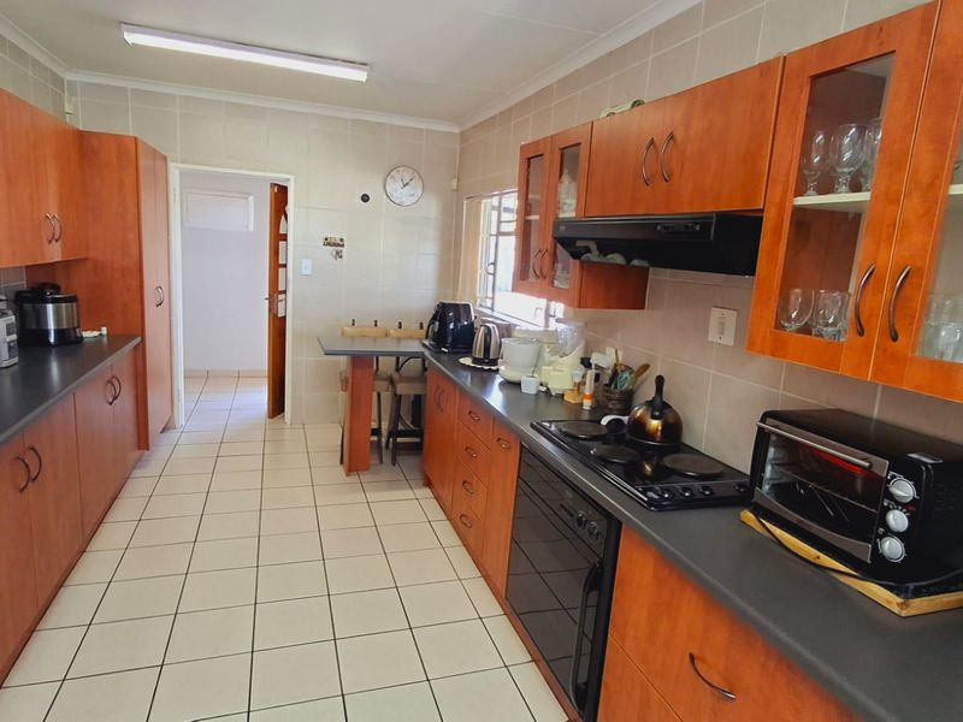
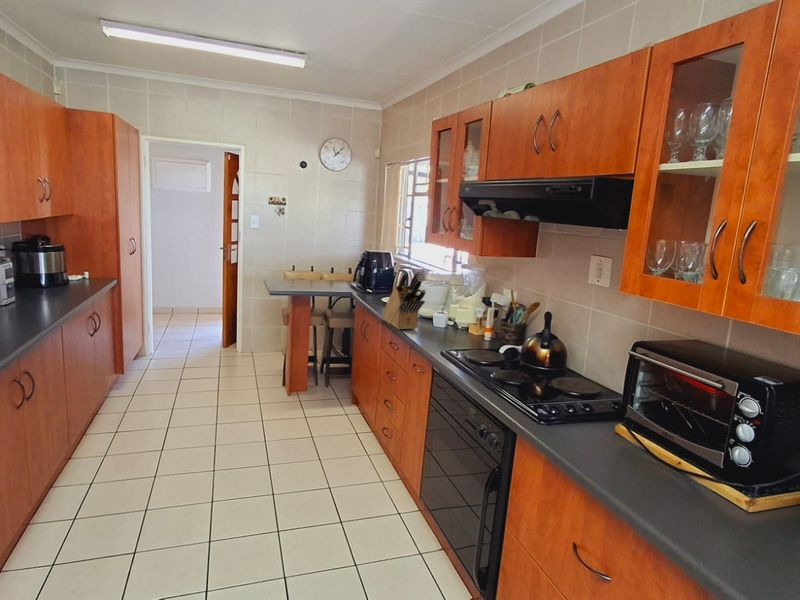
+ knife block (403, 297)
